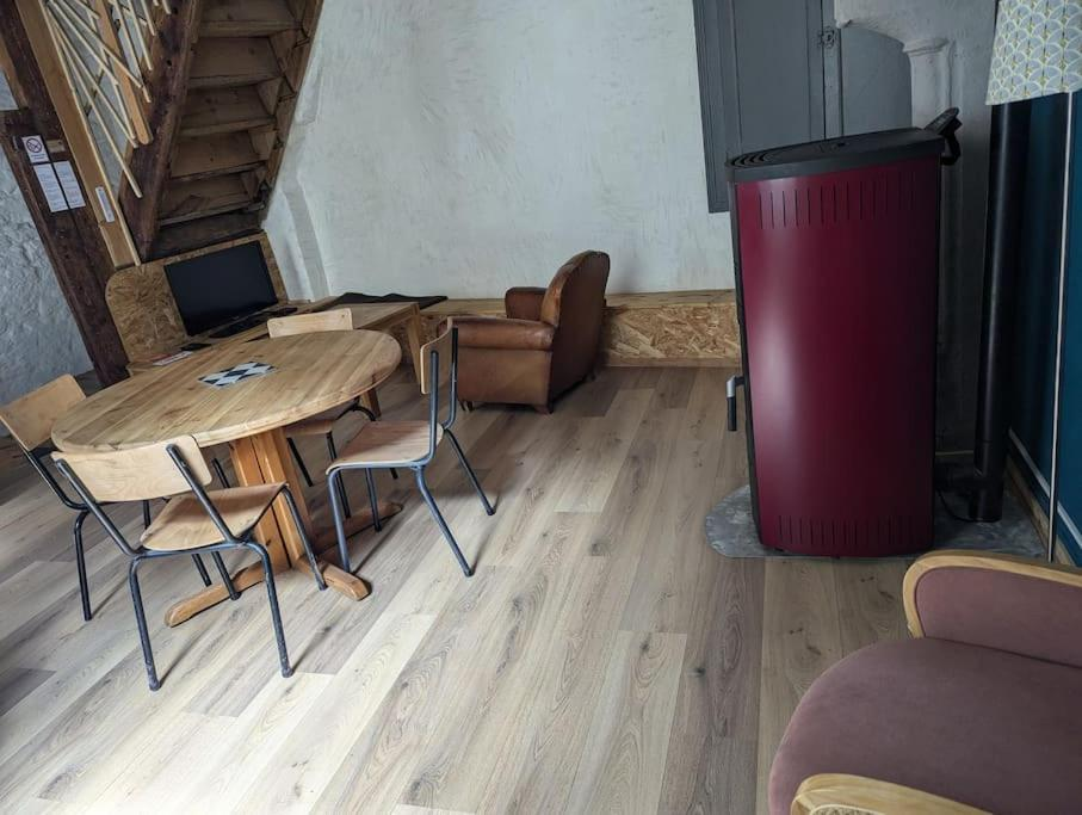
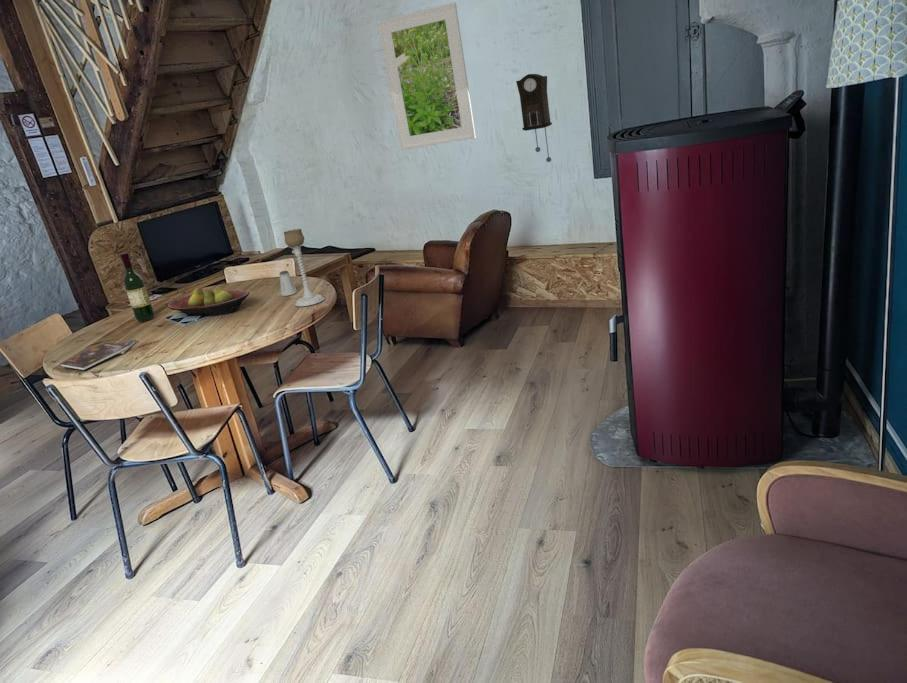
+ fruit bowl (208, 299)
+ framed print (427, 80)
+ pendulum clock (536, 119)
+ saltshaker (286, 282)
+ wine bottle (135, 287)
+ booklet (97, 351)
+ candle holder (301, 266)
